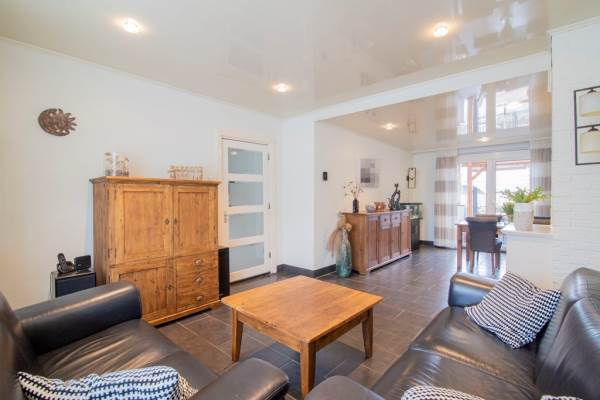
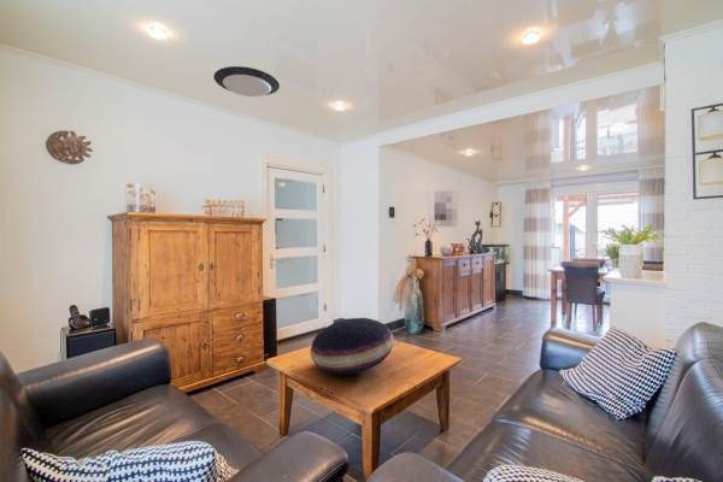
+ ceiling light (247, 84)
+ cushion (352, 343)
